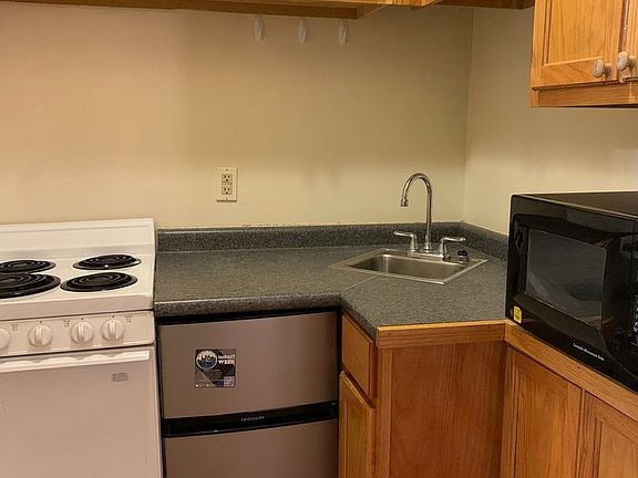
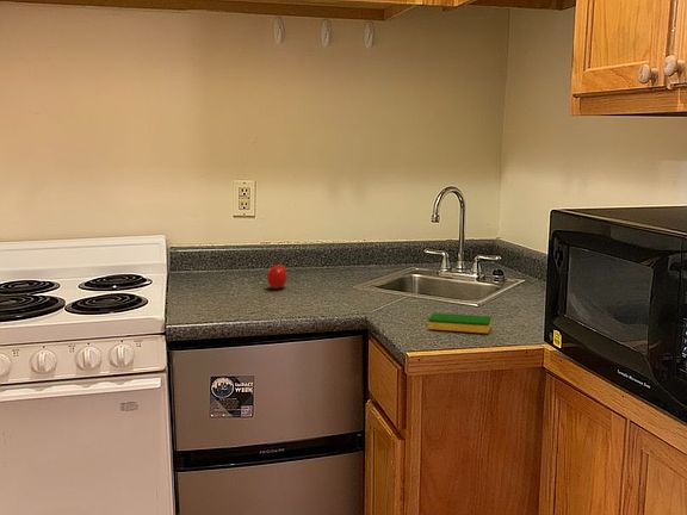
+ apple (277, 274)
+ dish sponge (459, 322)
